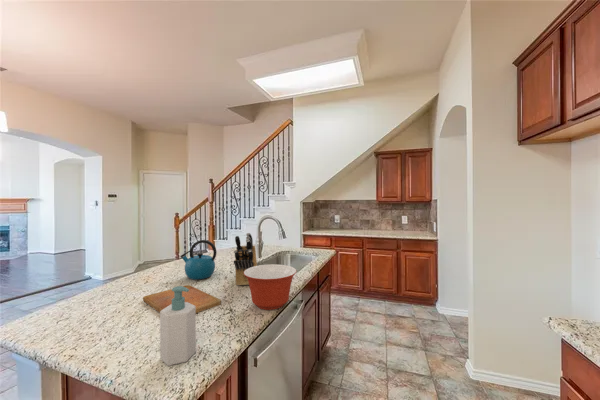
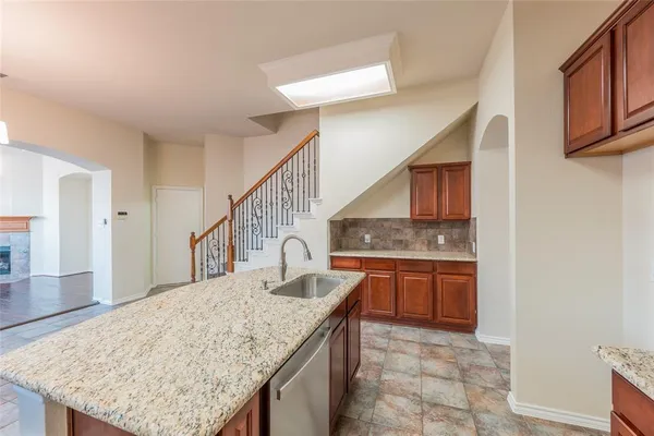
- cutting board (182, 296)
- kettle (198, 258)
- knife block (246, 255)
- soap bottle (178, 321)
- mixing bowl (270, 287)
